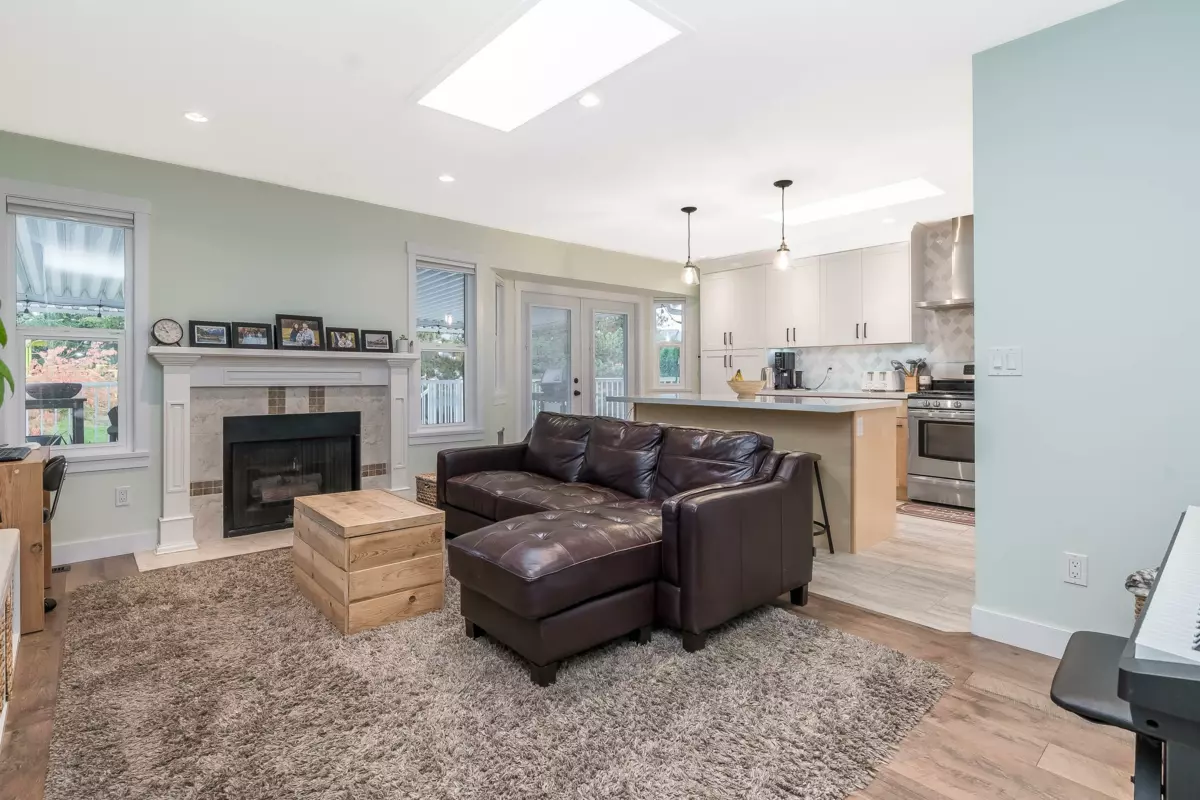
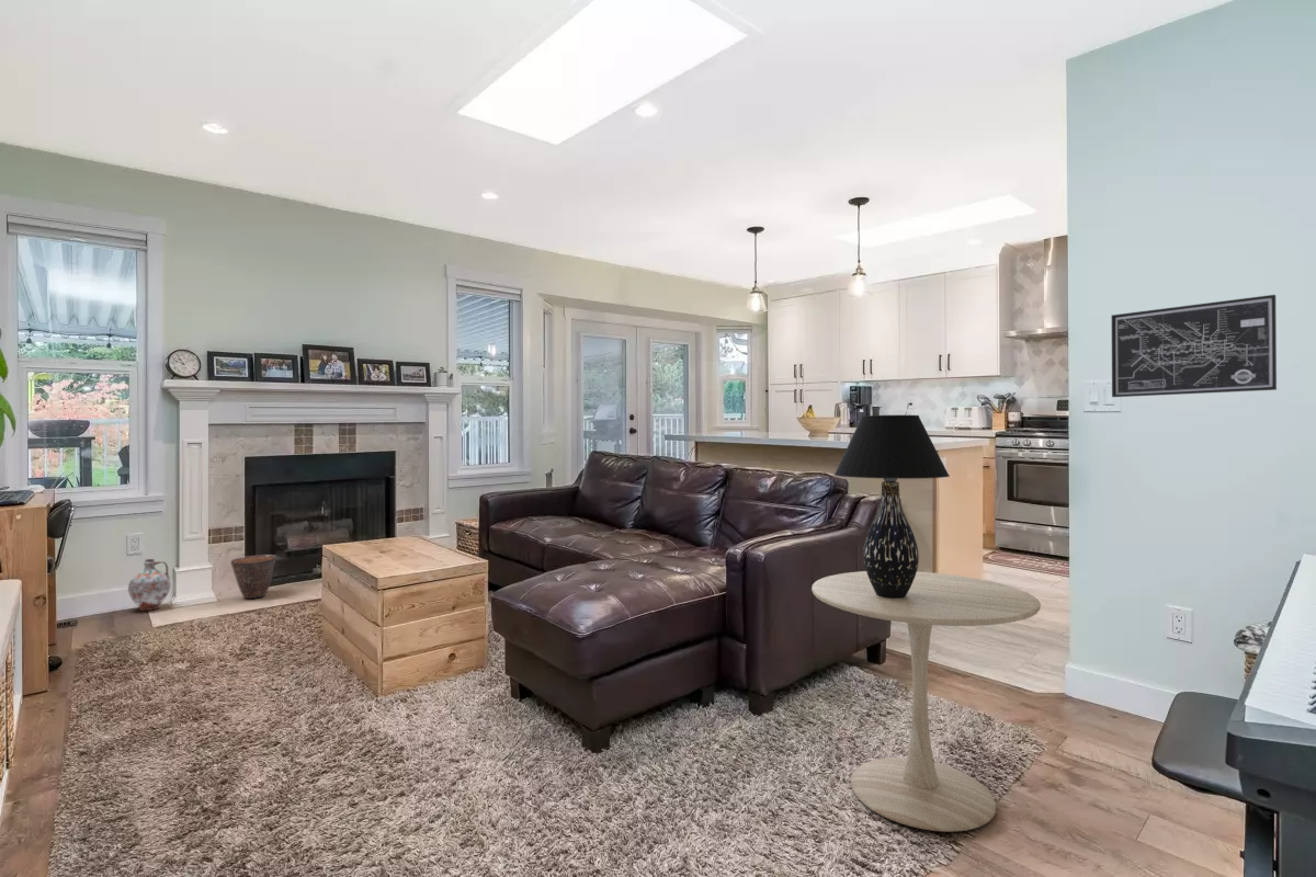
+ ceramic jug (149, 583)
+ side table (919, 692)
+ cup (253, 577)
+ table lamp (889, 504)
+ wall art (1188, 350)
